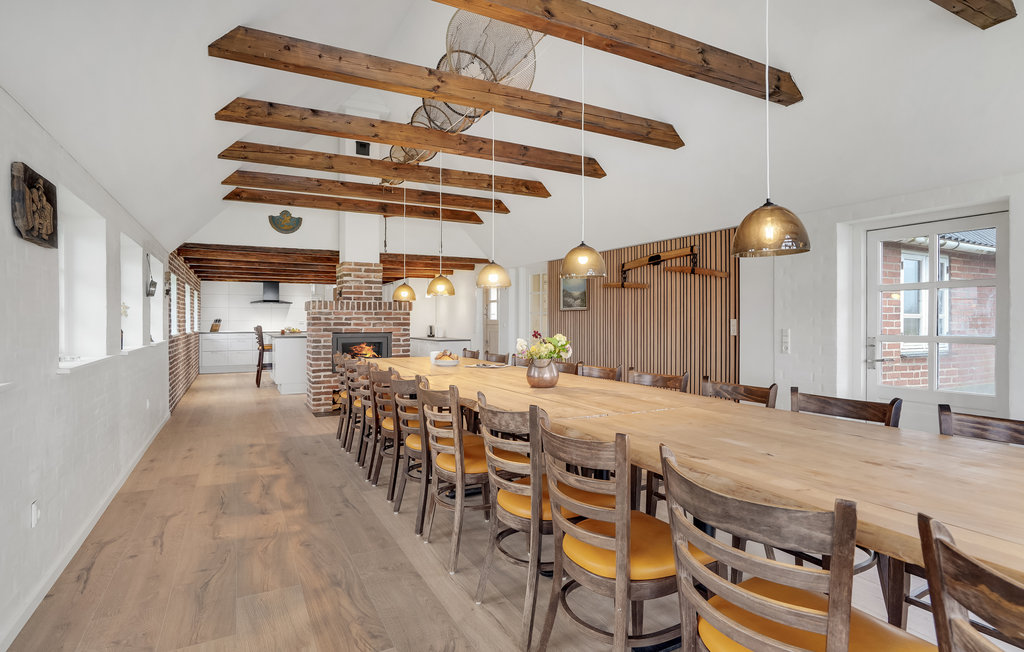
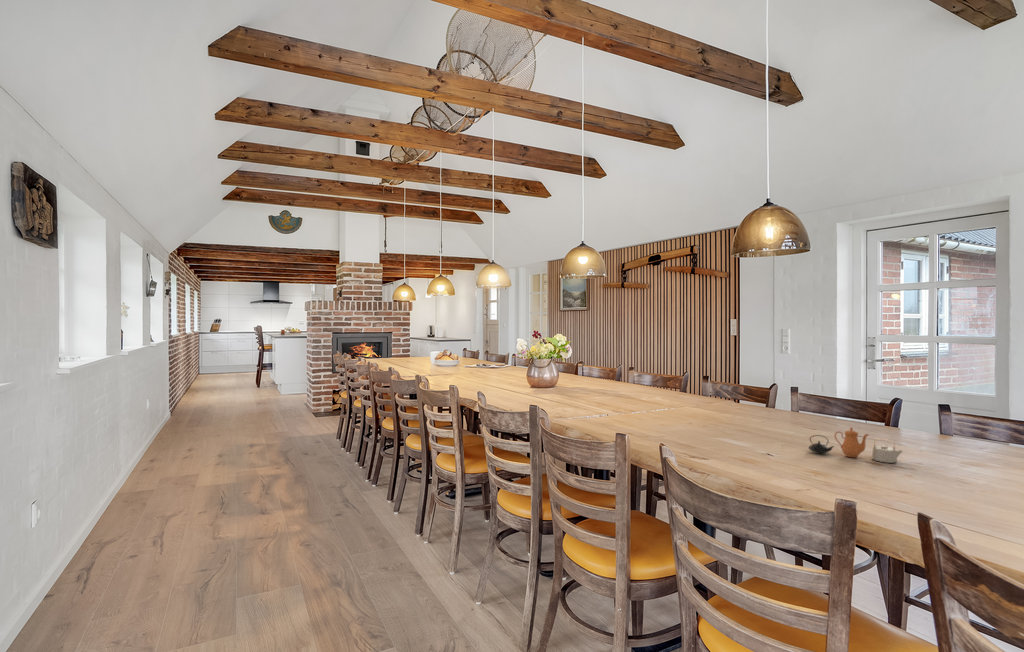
+ teapot (853, 442)
